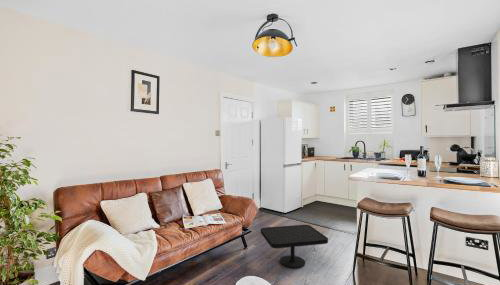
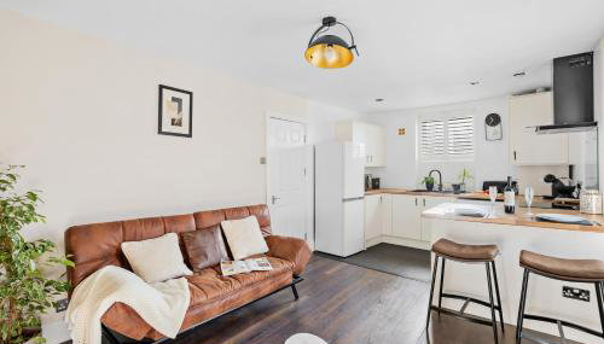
- side table (292, 247)
